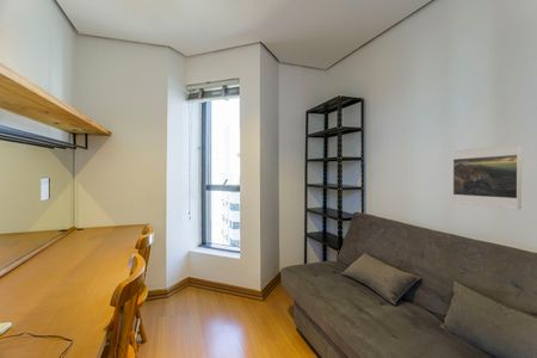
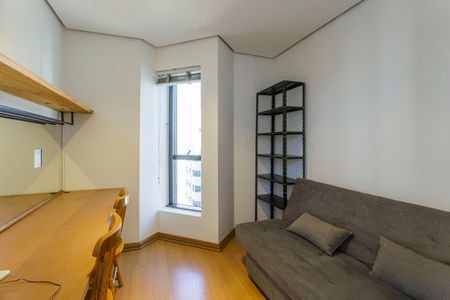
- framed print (483, 177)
